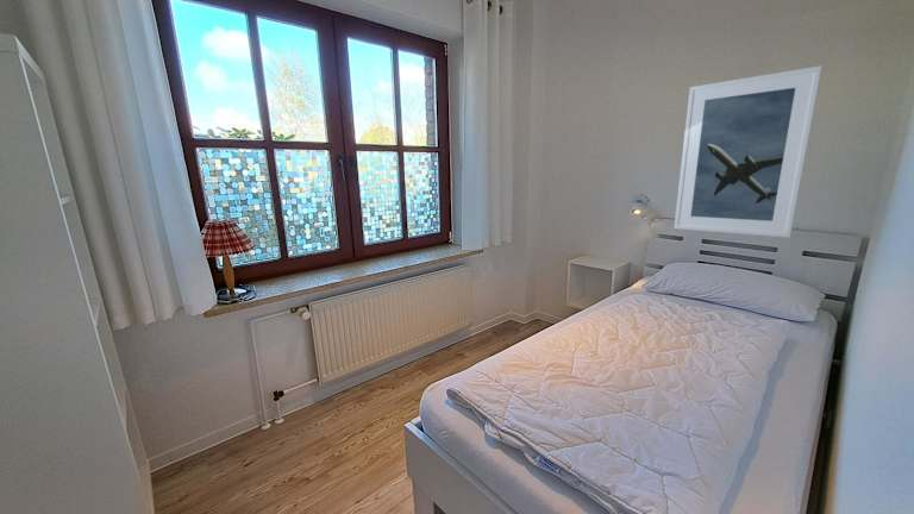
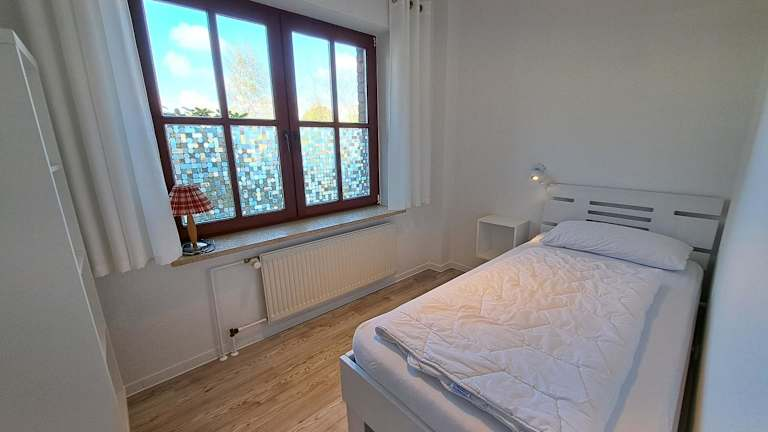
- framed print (738, 158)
